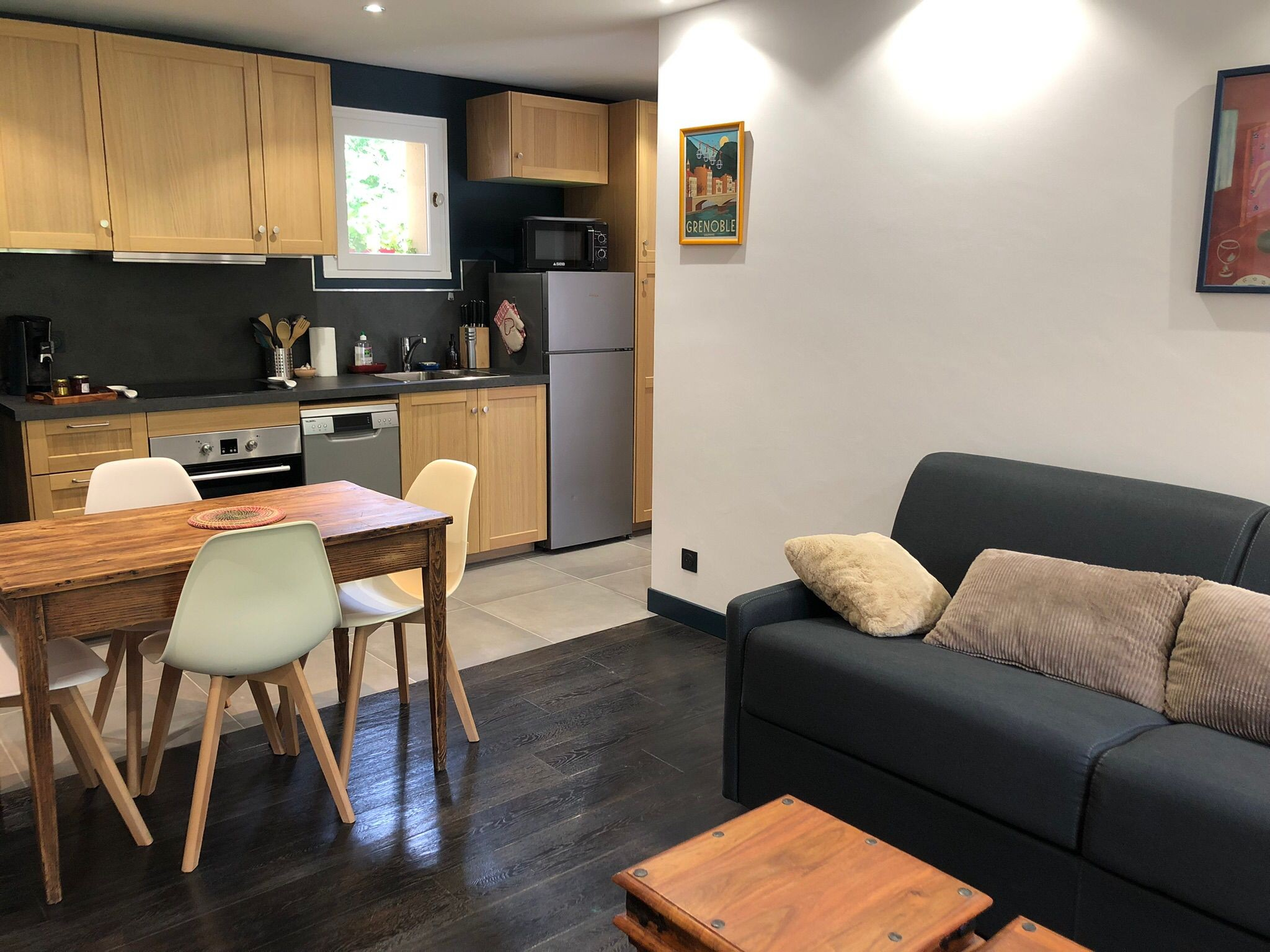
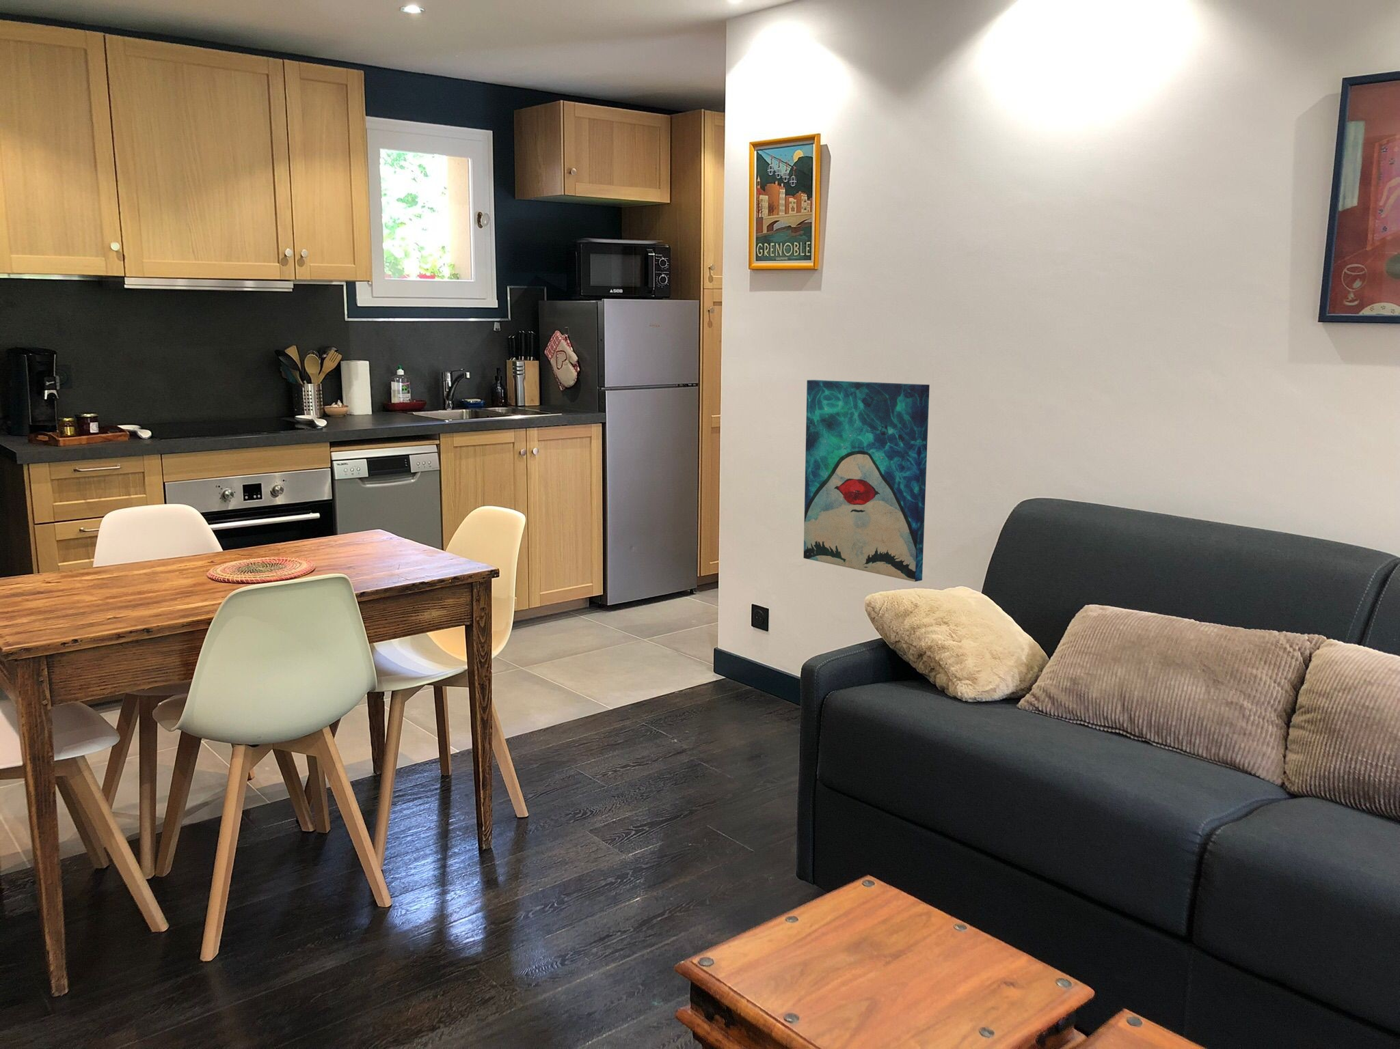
+ wall art (862, 477)
